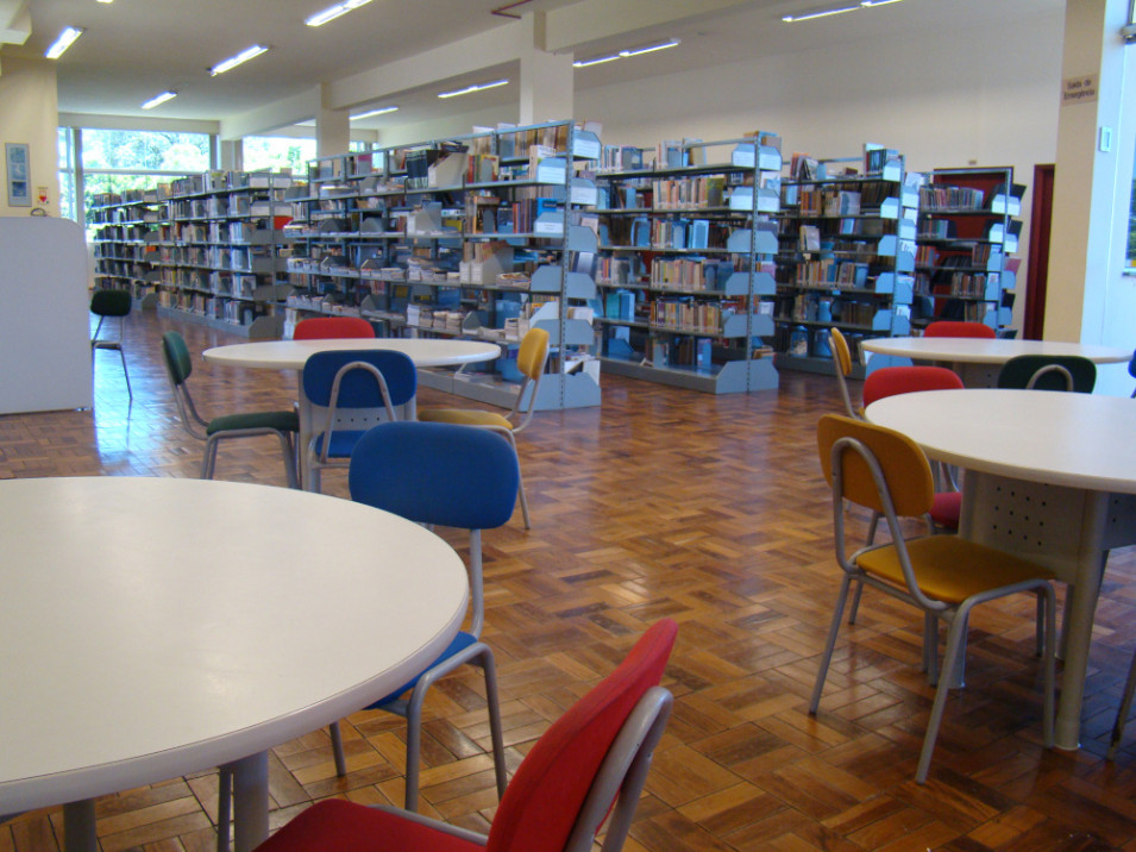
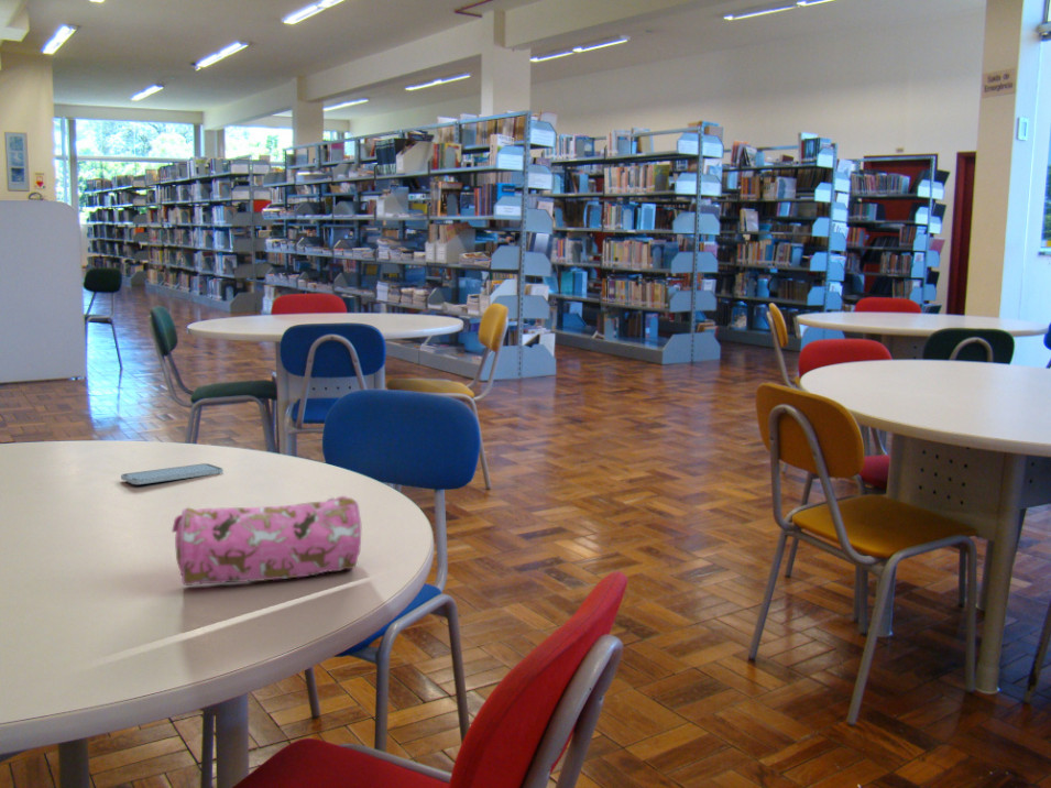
+ pencil case (269, 539)
+ smartphone (173, 473)
